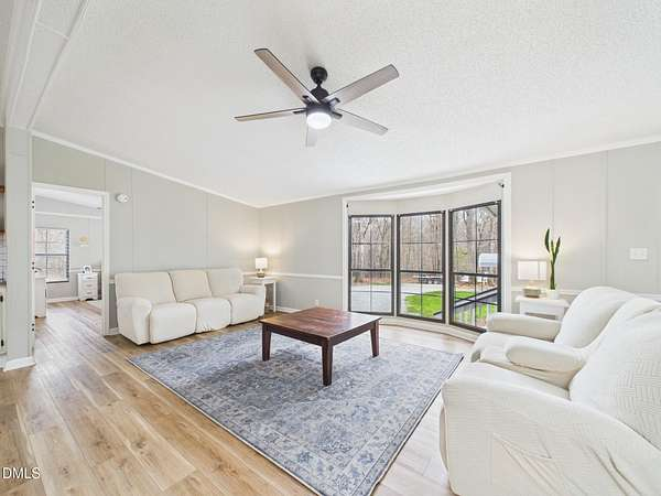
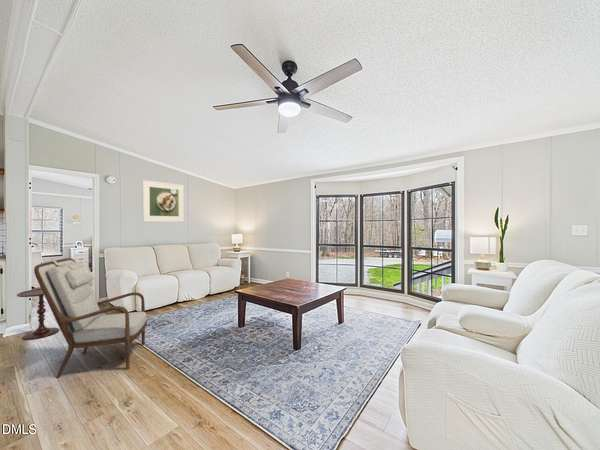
+ side table (41, 312)
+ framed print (164, 202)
+ armchair (99, 309)
